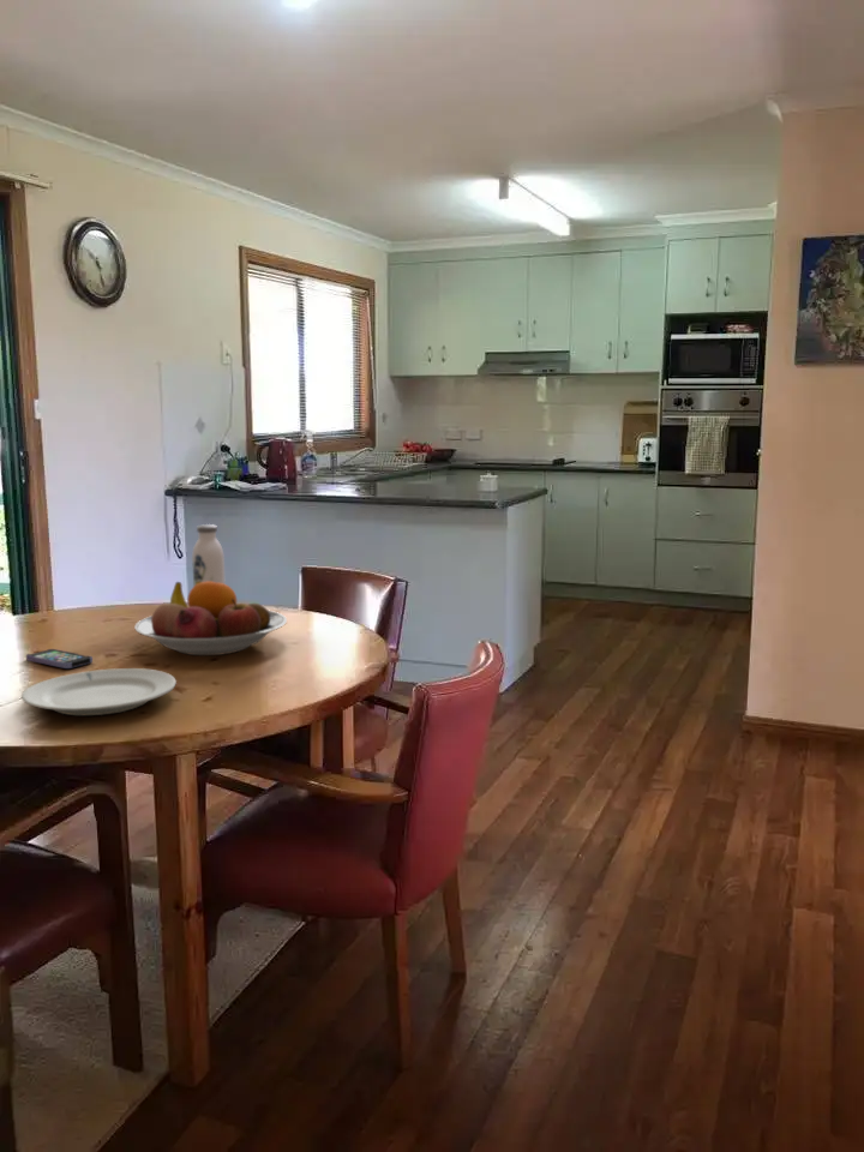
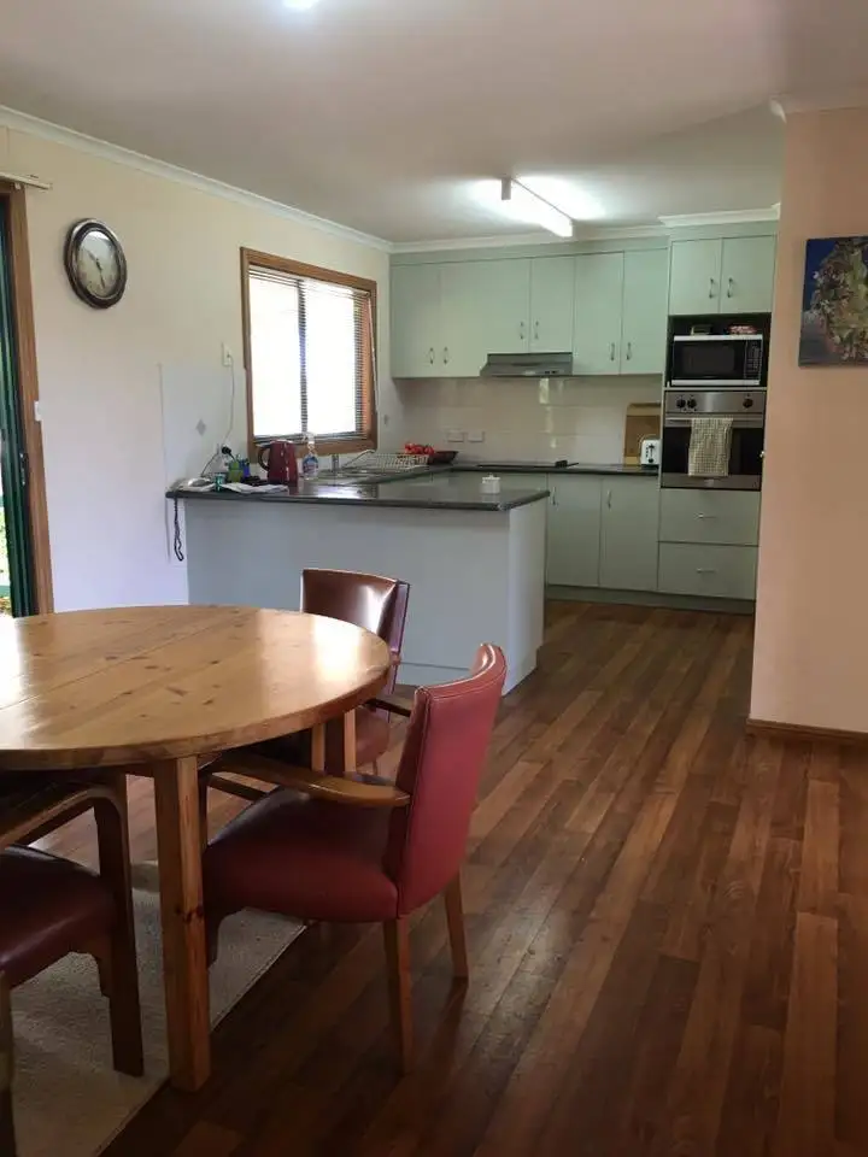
- fruit bowl (211, 616)
- chinaware (101, 694)
- smartphone (59, 658)
- water bottle (208, 570)
